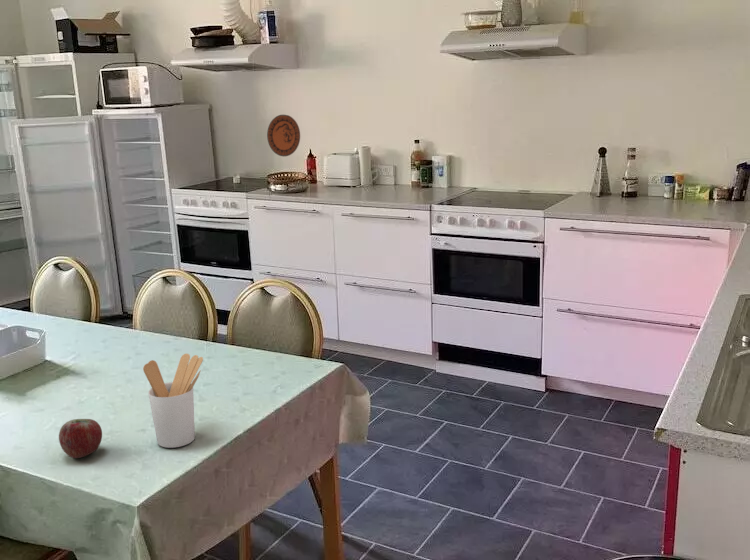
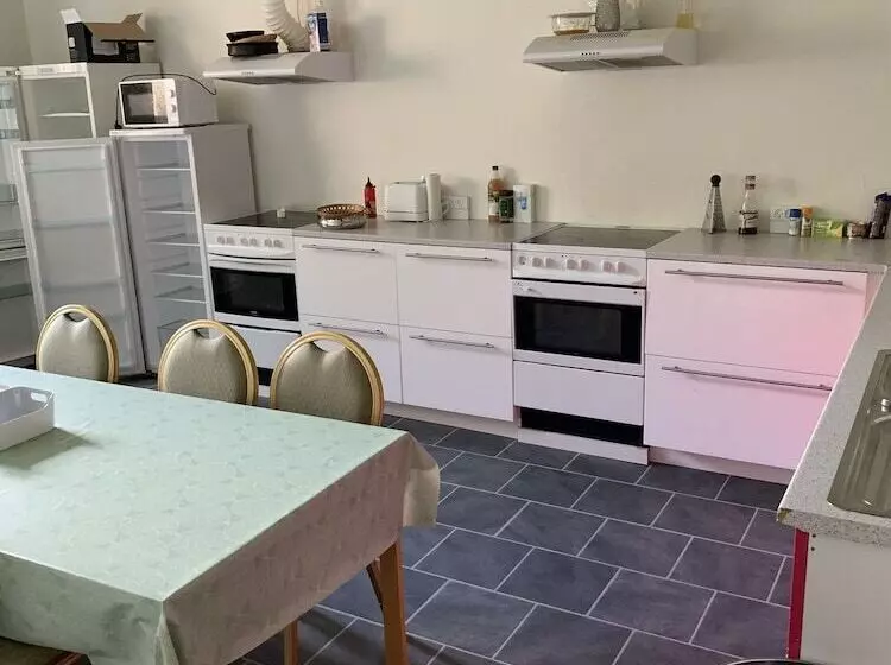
- decorative plate (283, 135)
- utensil holder (179, 398)
- apple (80, 437)
